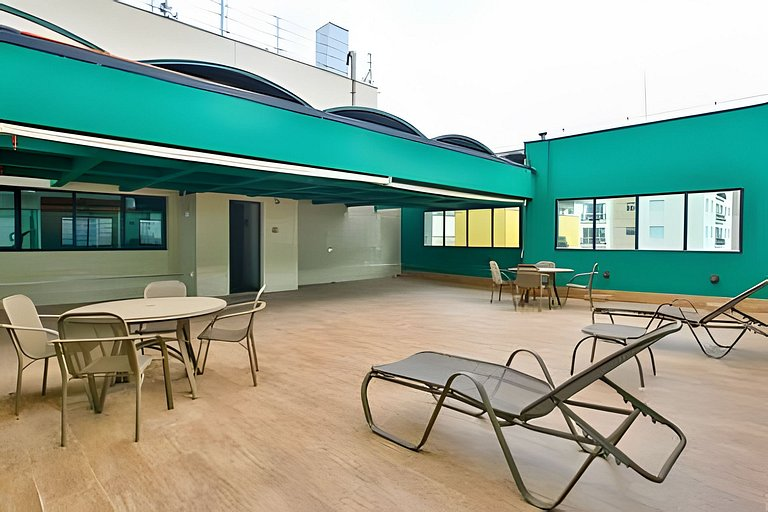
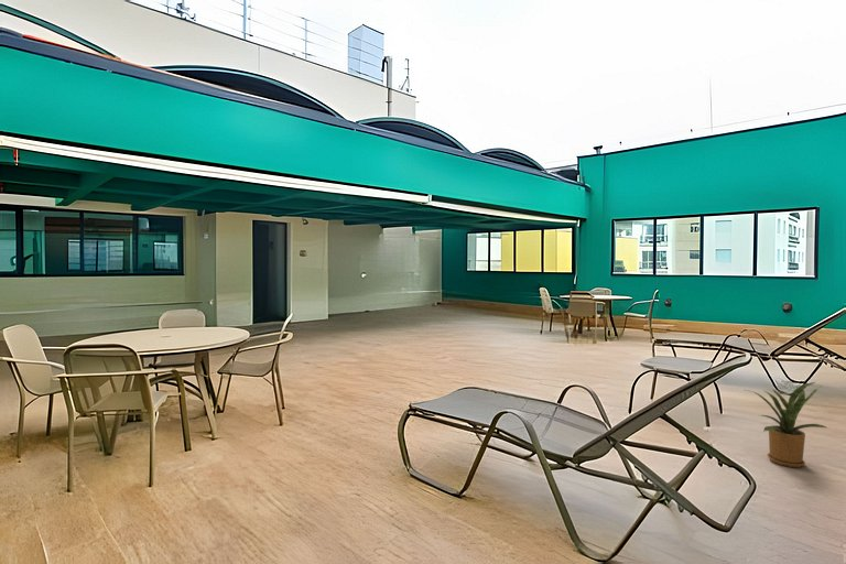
+ house plant (783, 420)
